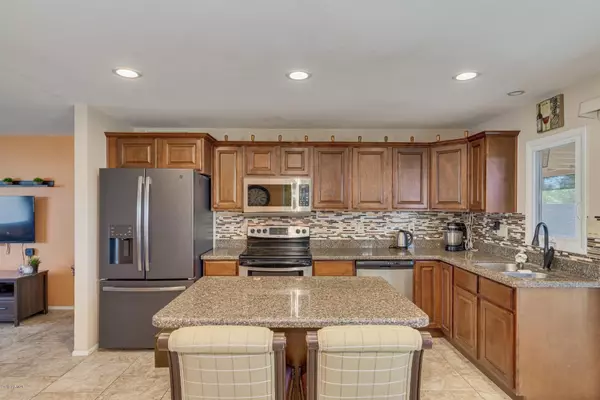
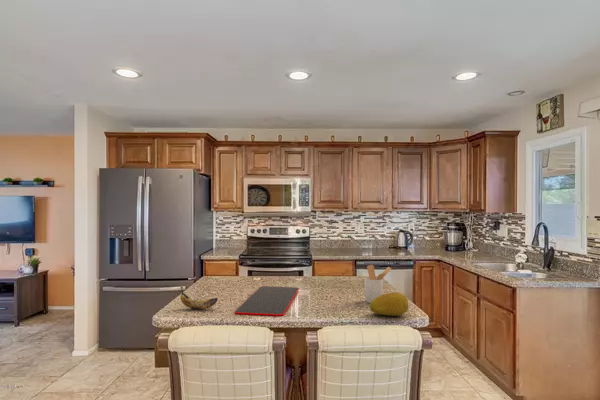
+ banana (198, 300)
+ cutting board (270, 299)
+ fruit (388, 303)
+ utensil holder (378, 283)
